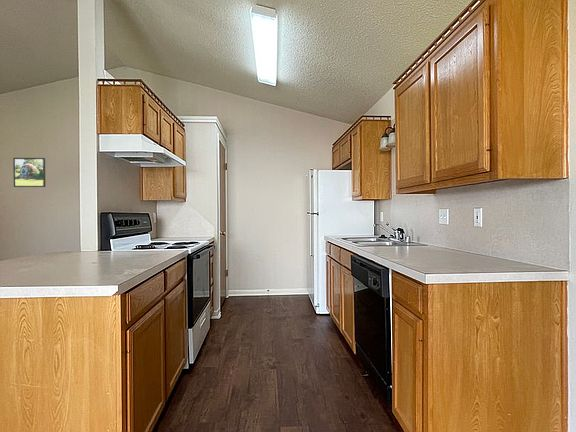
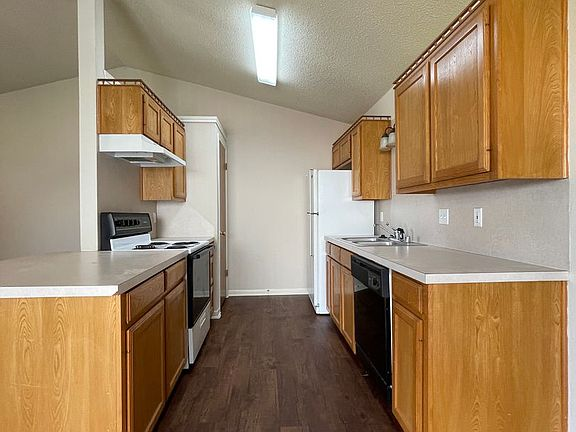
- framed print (29, 172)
